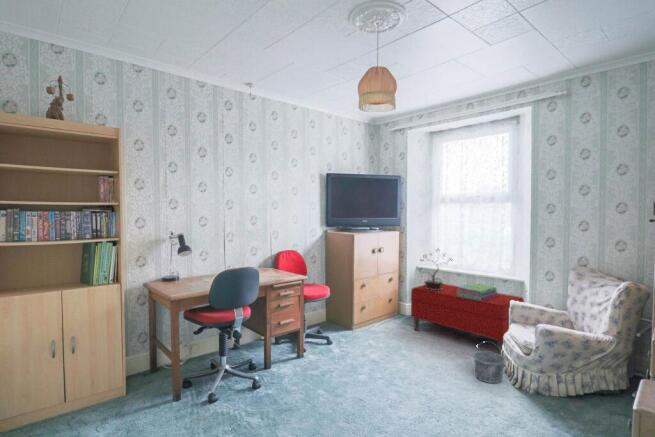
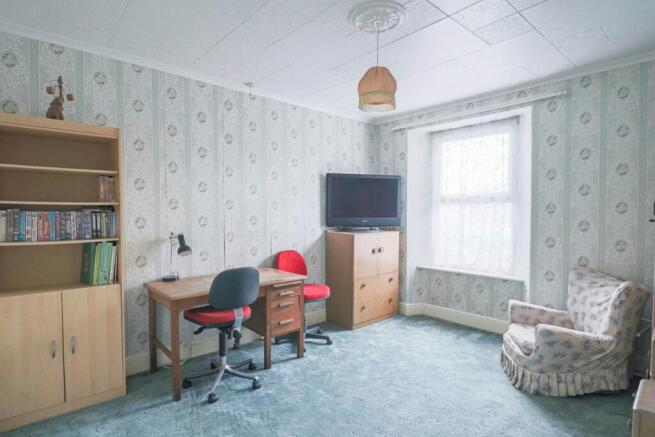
- potted plant (437, 269)
- bench (464, 314)
- bucket (488, 359)
- stack of books (477, 291)
